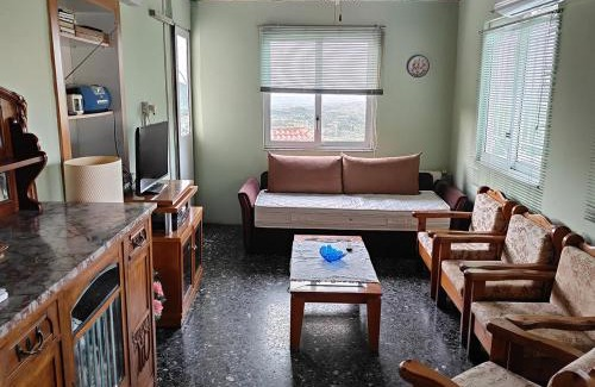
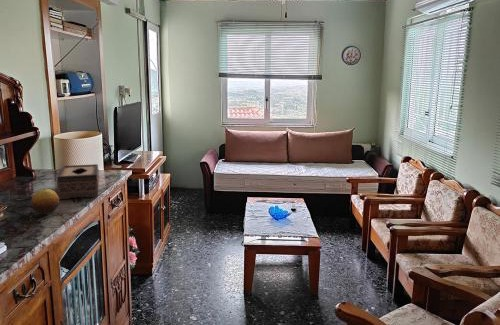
+ tissue box (79, 180)
+ fruit (45, 201)
